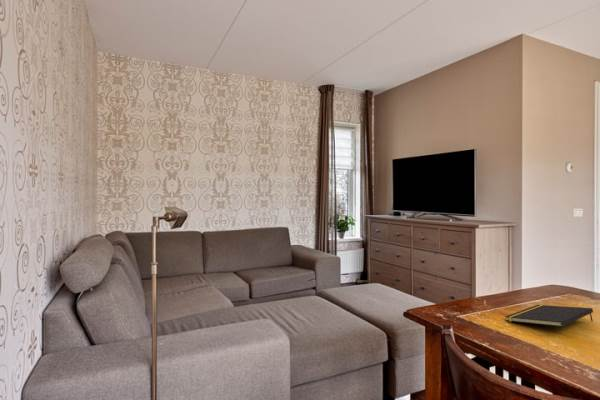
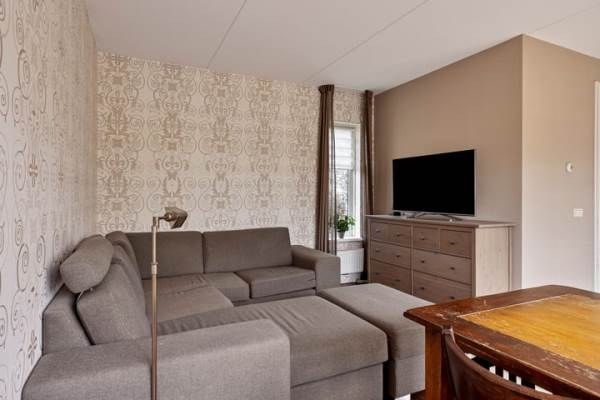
- notepad (548, 314)
